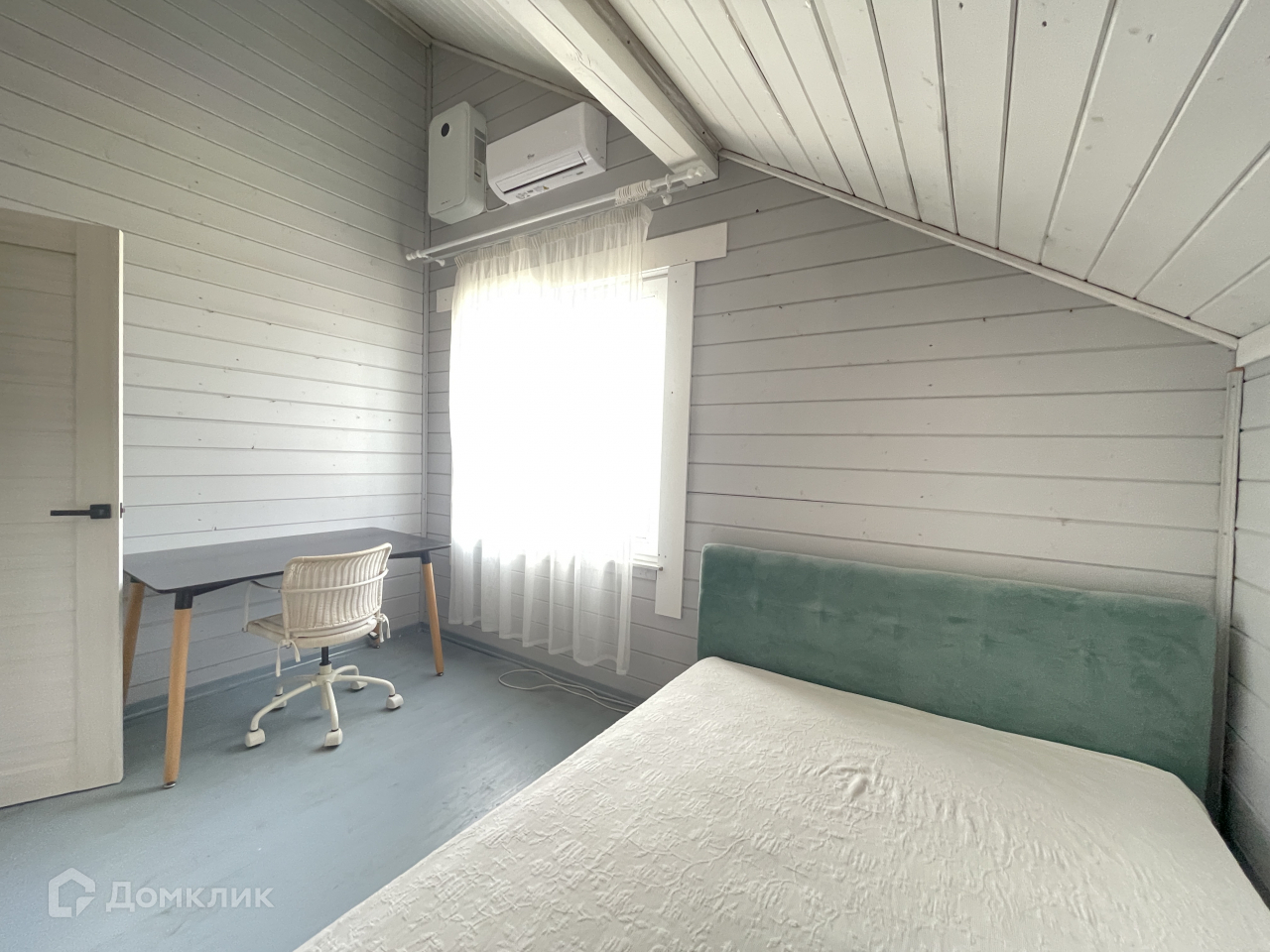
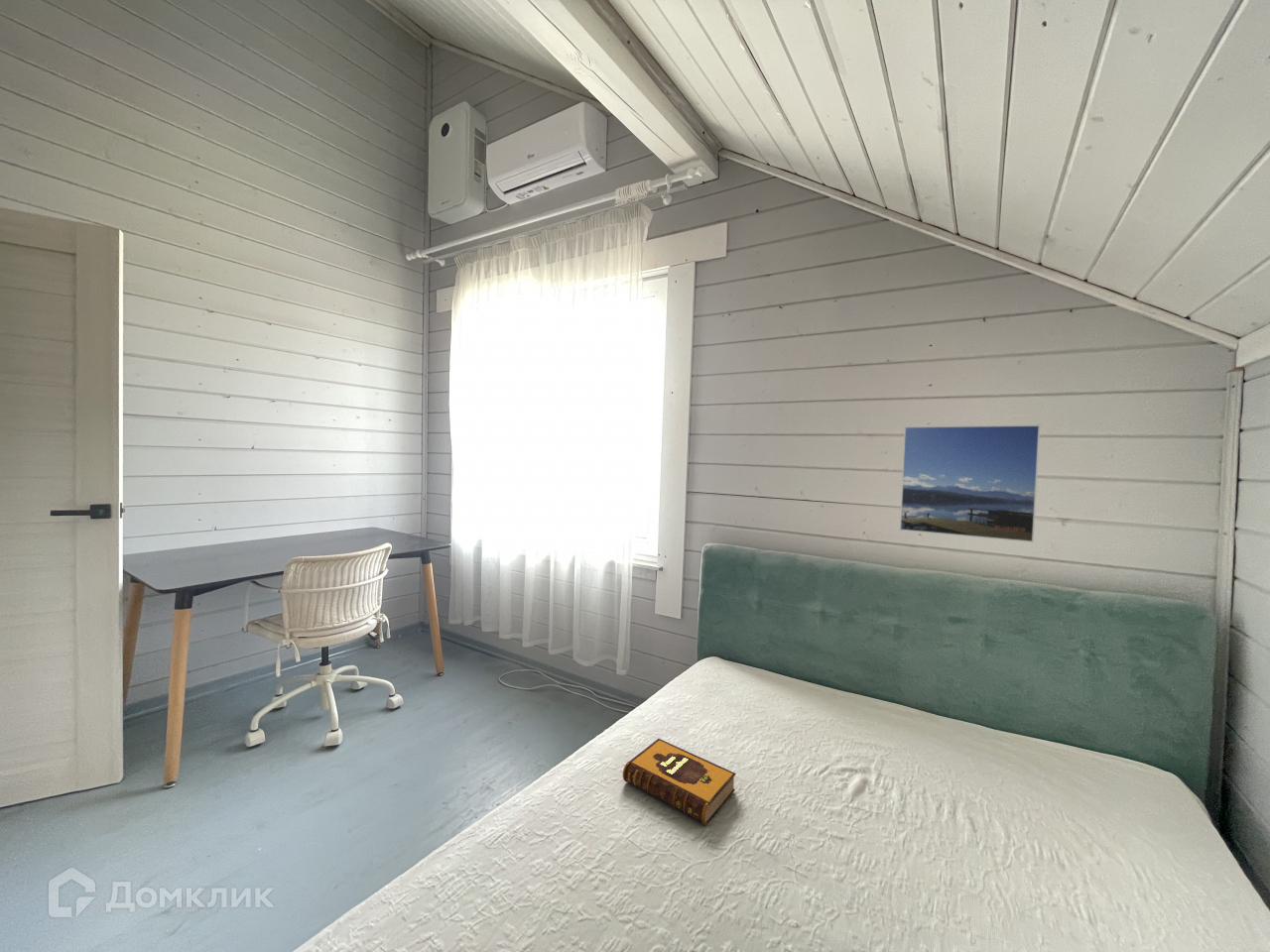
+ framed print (964, 481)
+ hardback book (678, 778)
